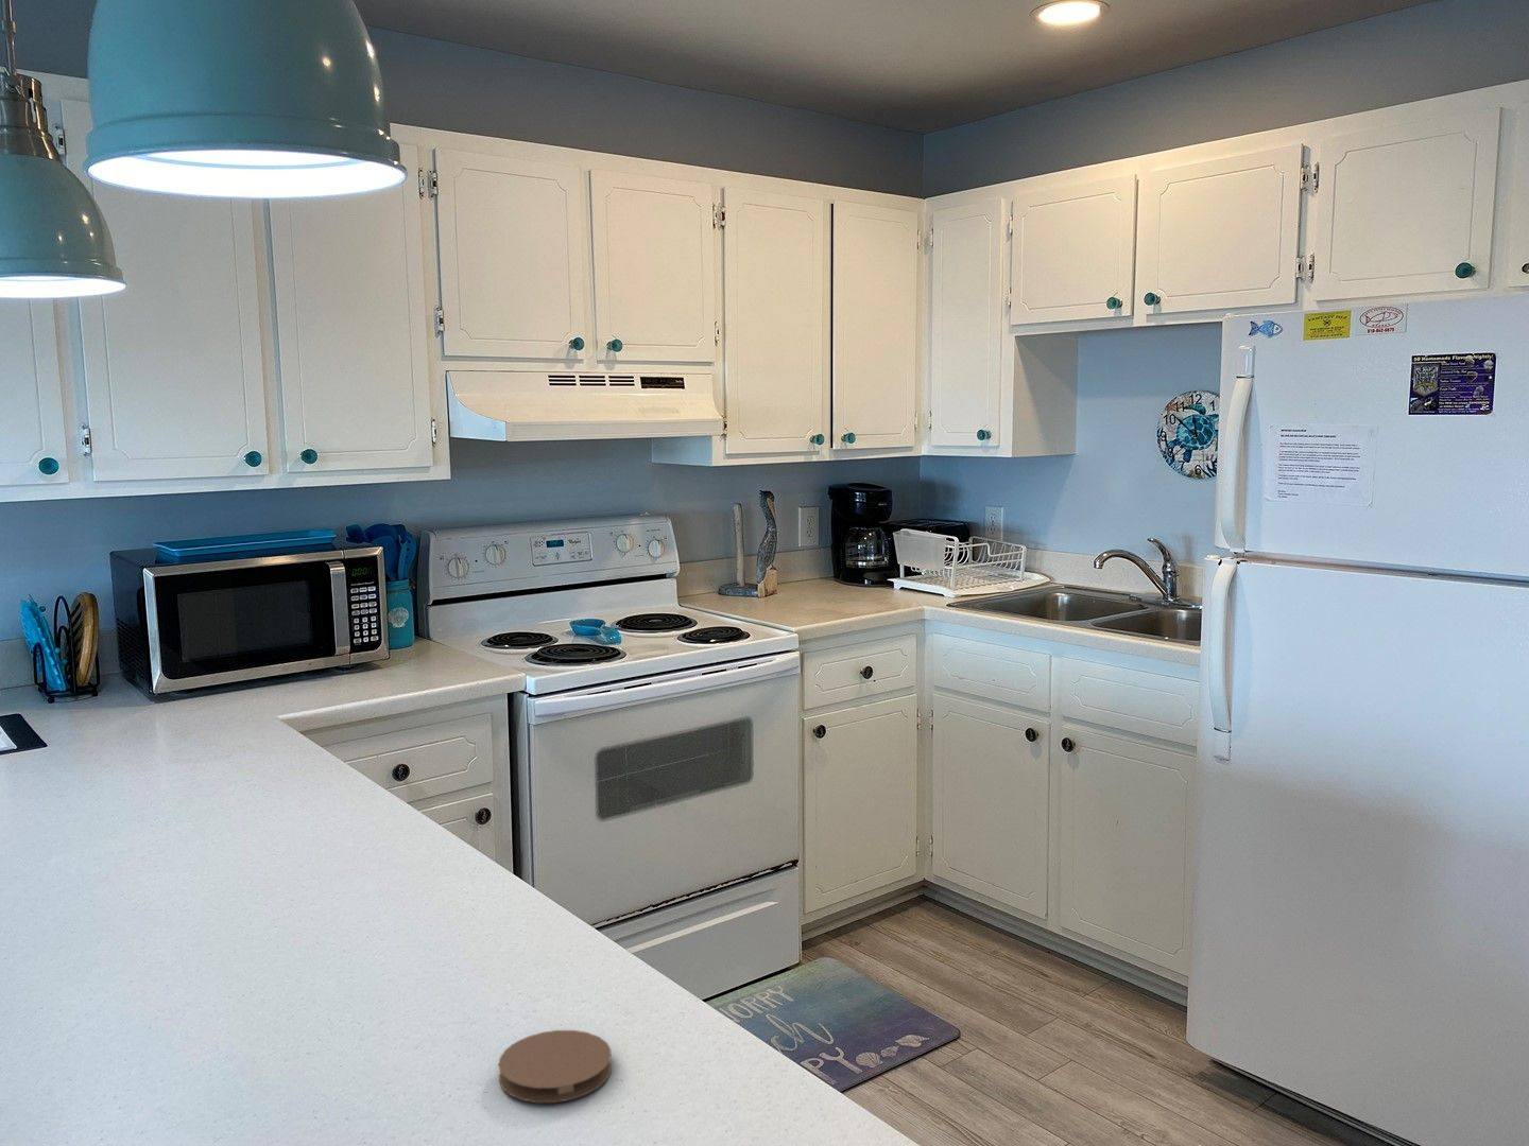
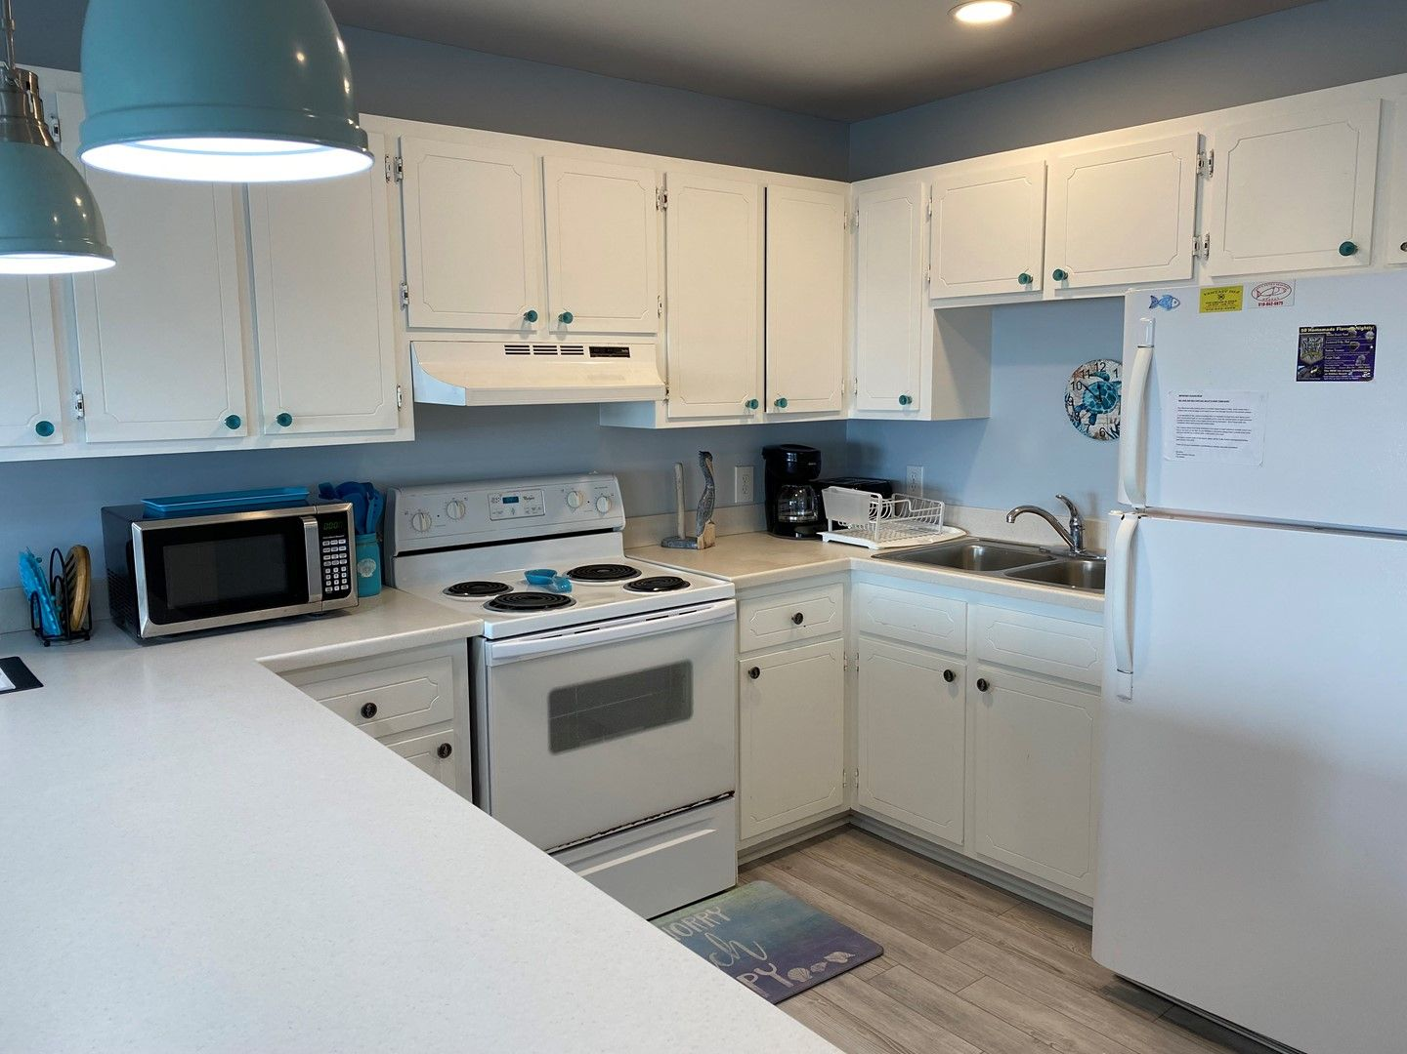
- coaster (555, 1064)
